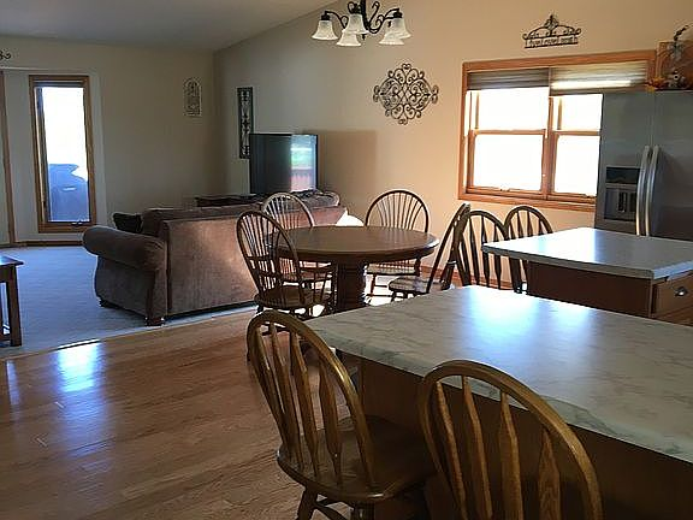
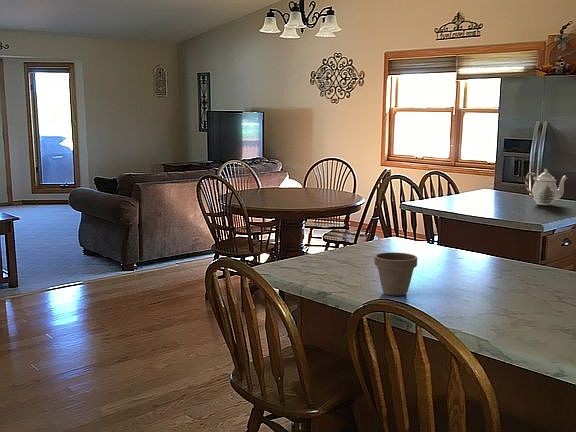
+ flower pot (395, 274)
+ teapot (545, 186)
